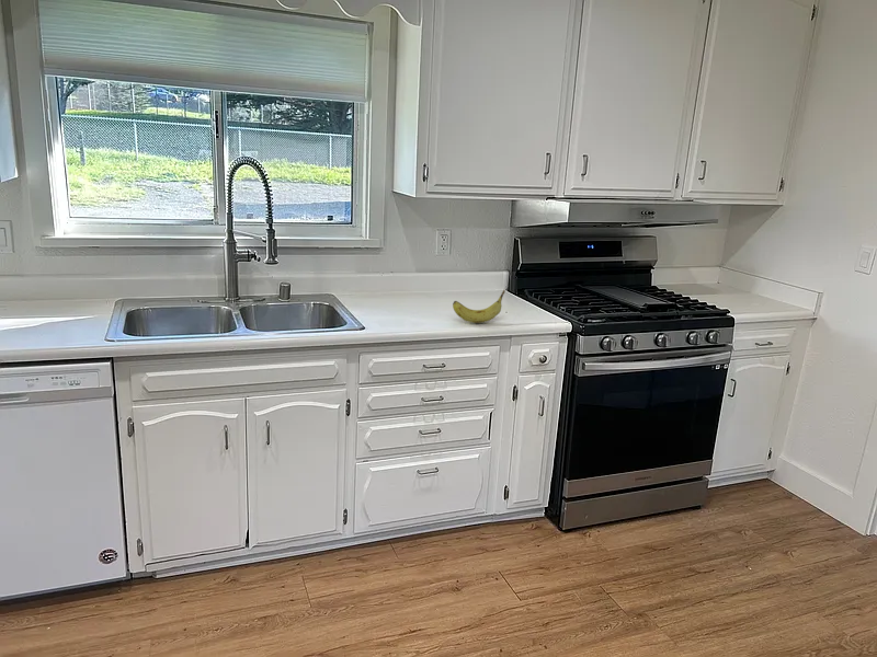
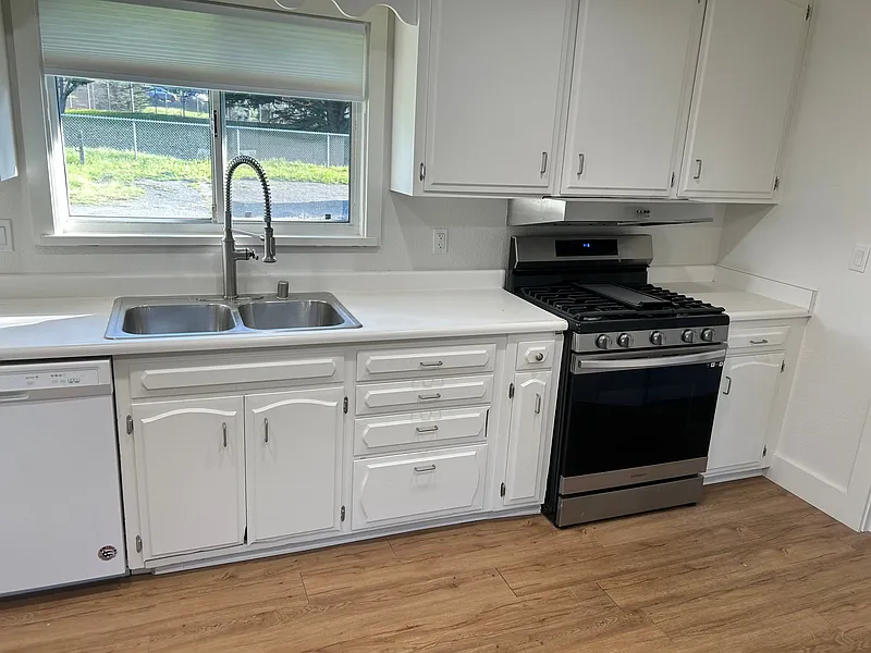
- fruit (478, 310)
